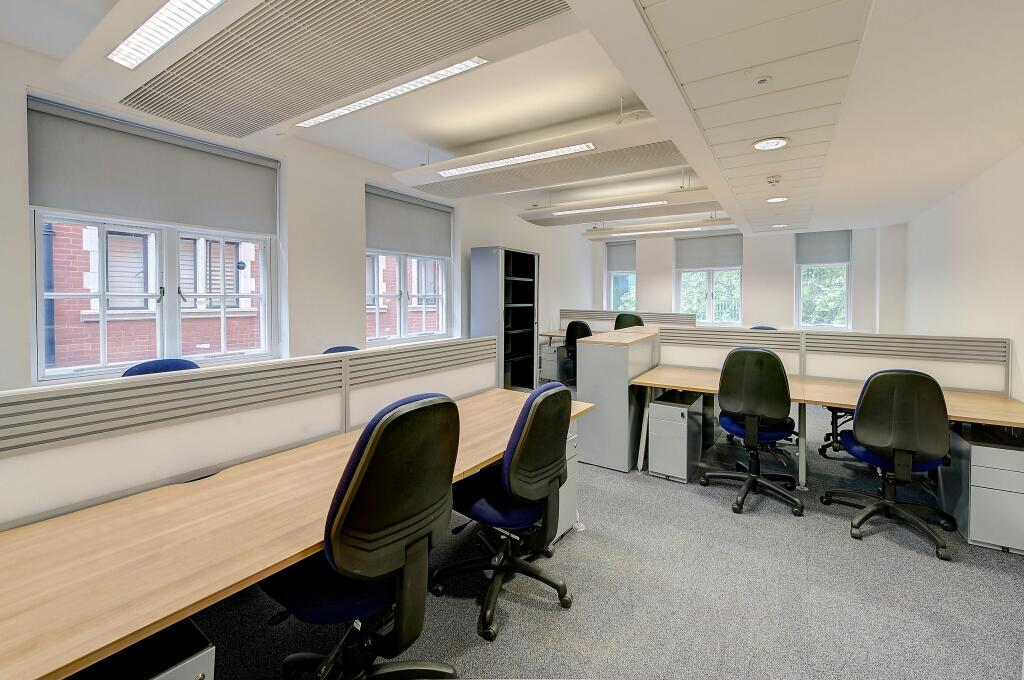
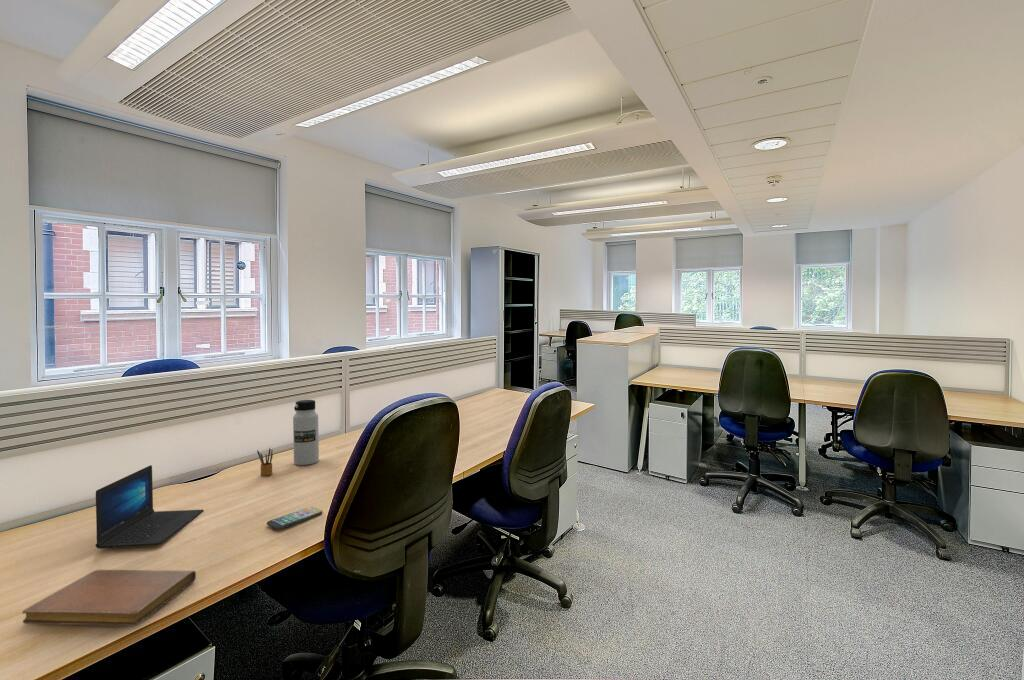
+ notebook (115, 594)
+ laptop (152, 502)
+ pencil box (266, 461)
+ water bottle (306, 431)
+ smartphone (295, 517)
